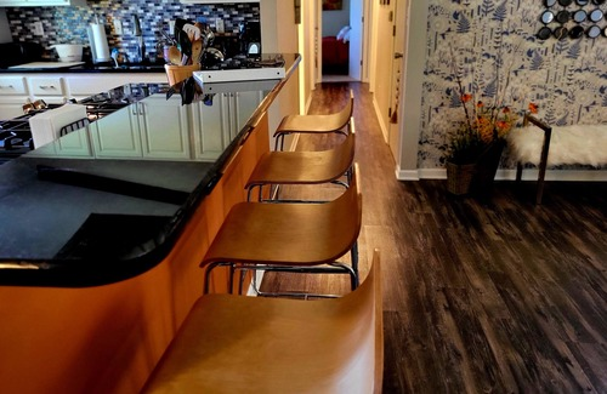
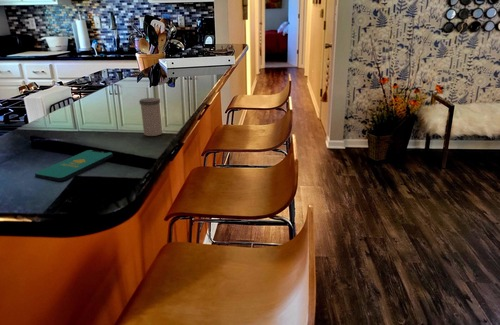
+ smartphone (76, 164)
+ salt shaker (151, 116)
